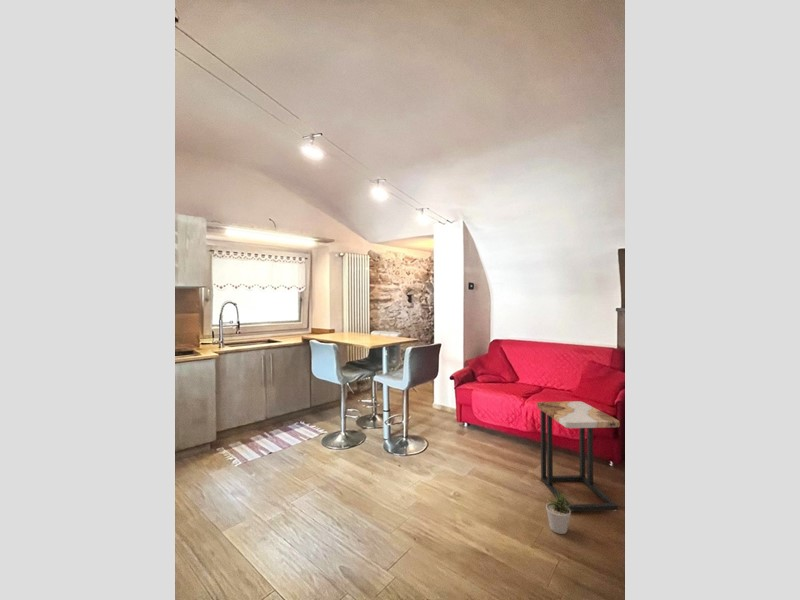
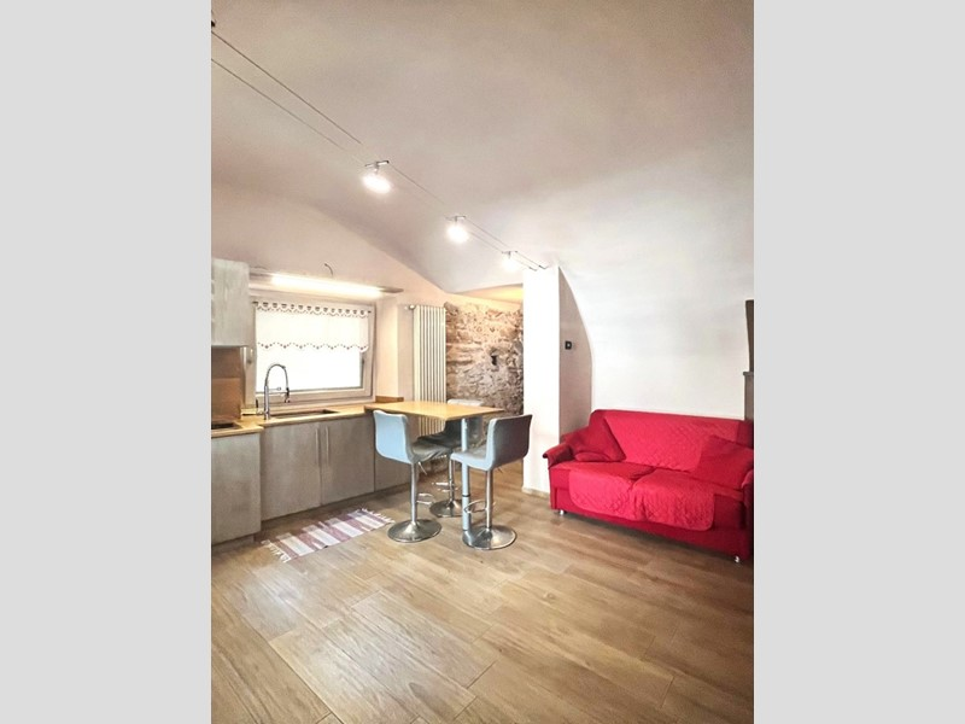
- side table (580, 452)
- potted plant (559, 511)
